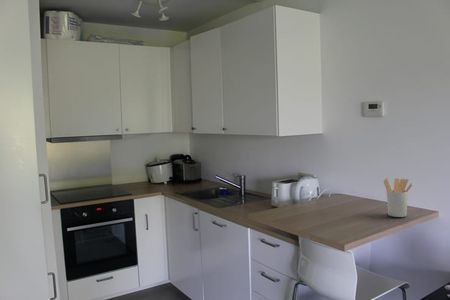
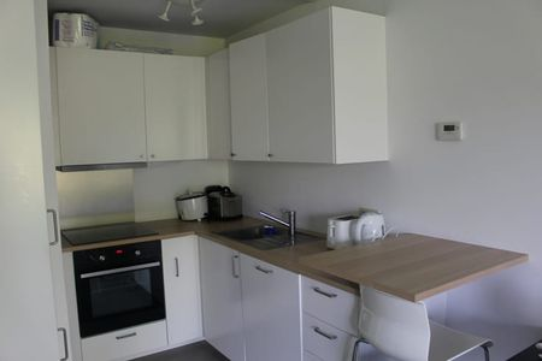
- utensil holder (398, 196)
